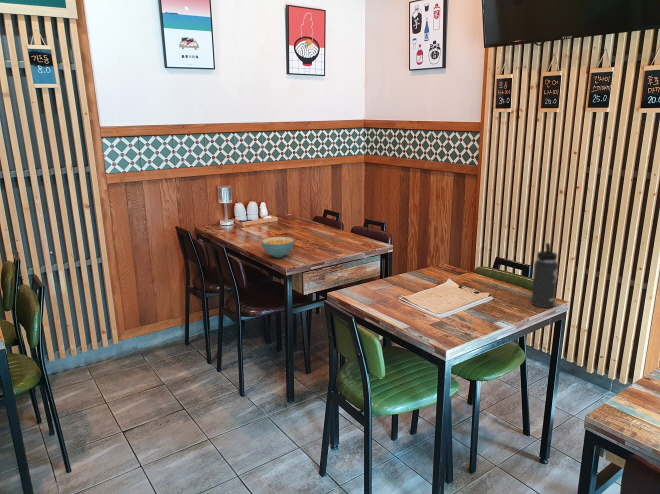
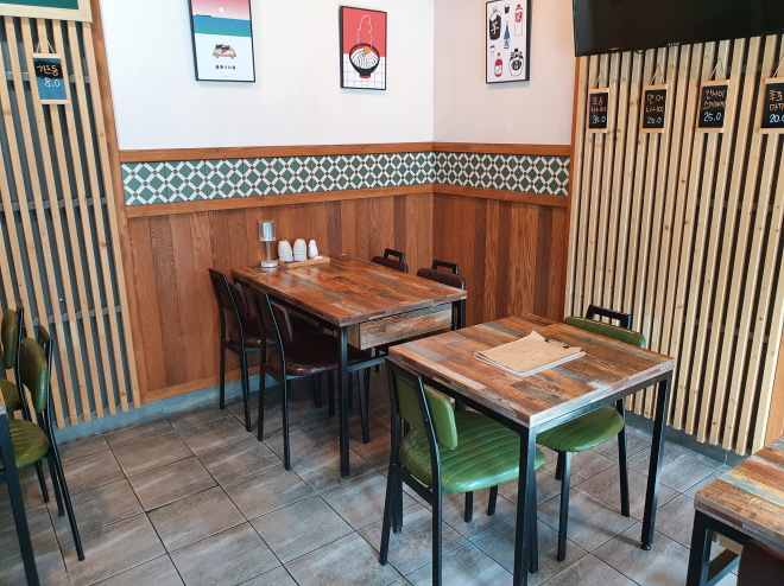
- thermos bottle (544, 274)
- cereal bowl (278, 248)
